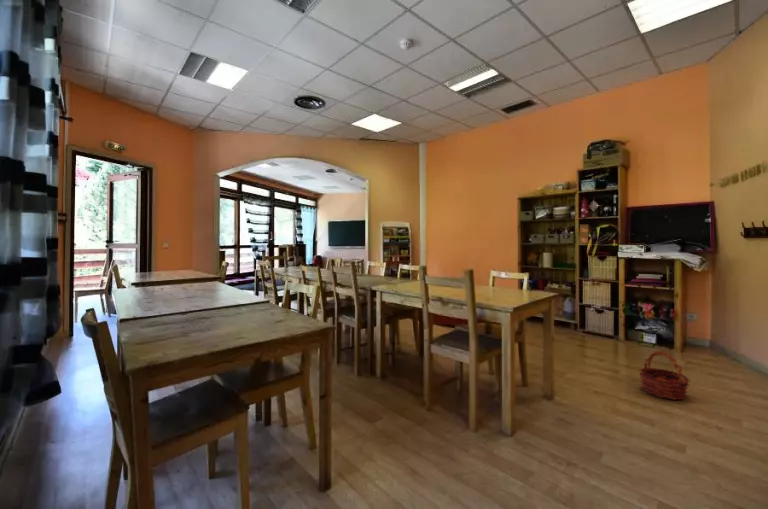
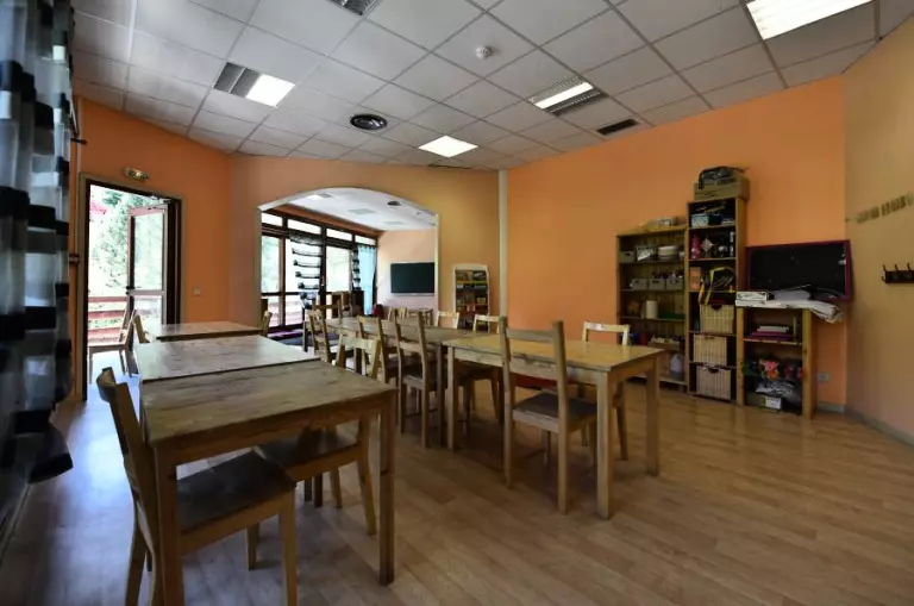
- basket (663, 372)
